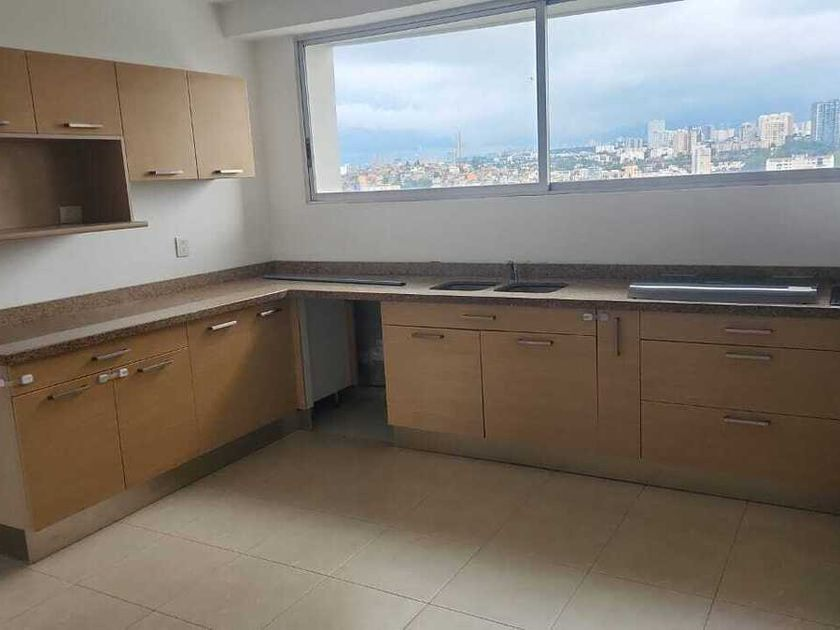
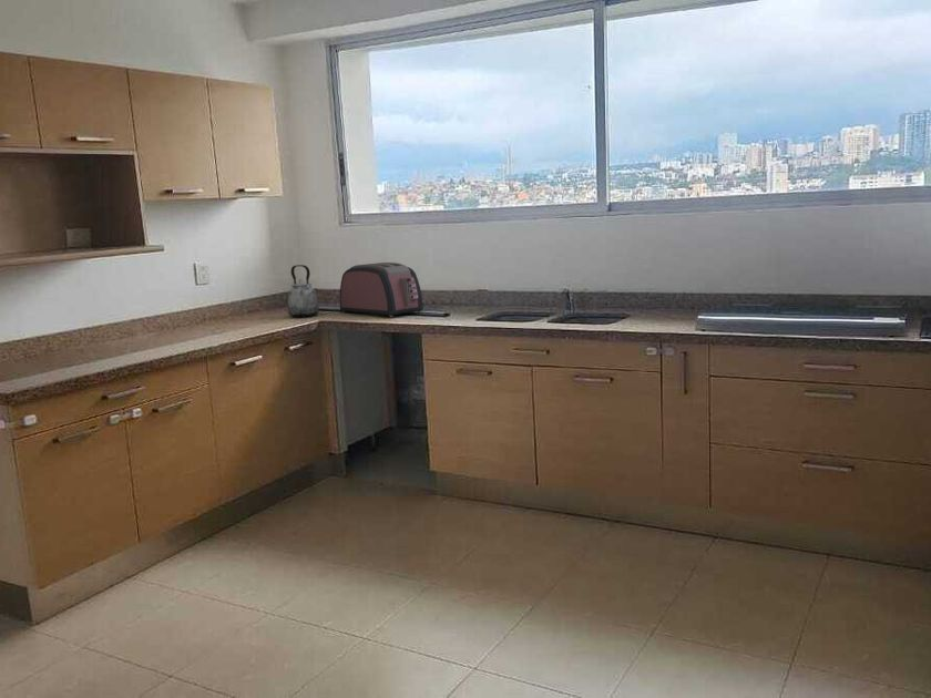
+ toaster (380, 288)
+ kettle (305, 290)
